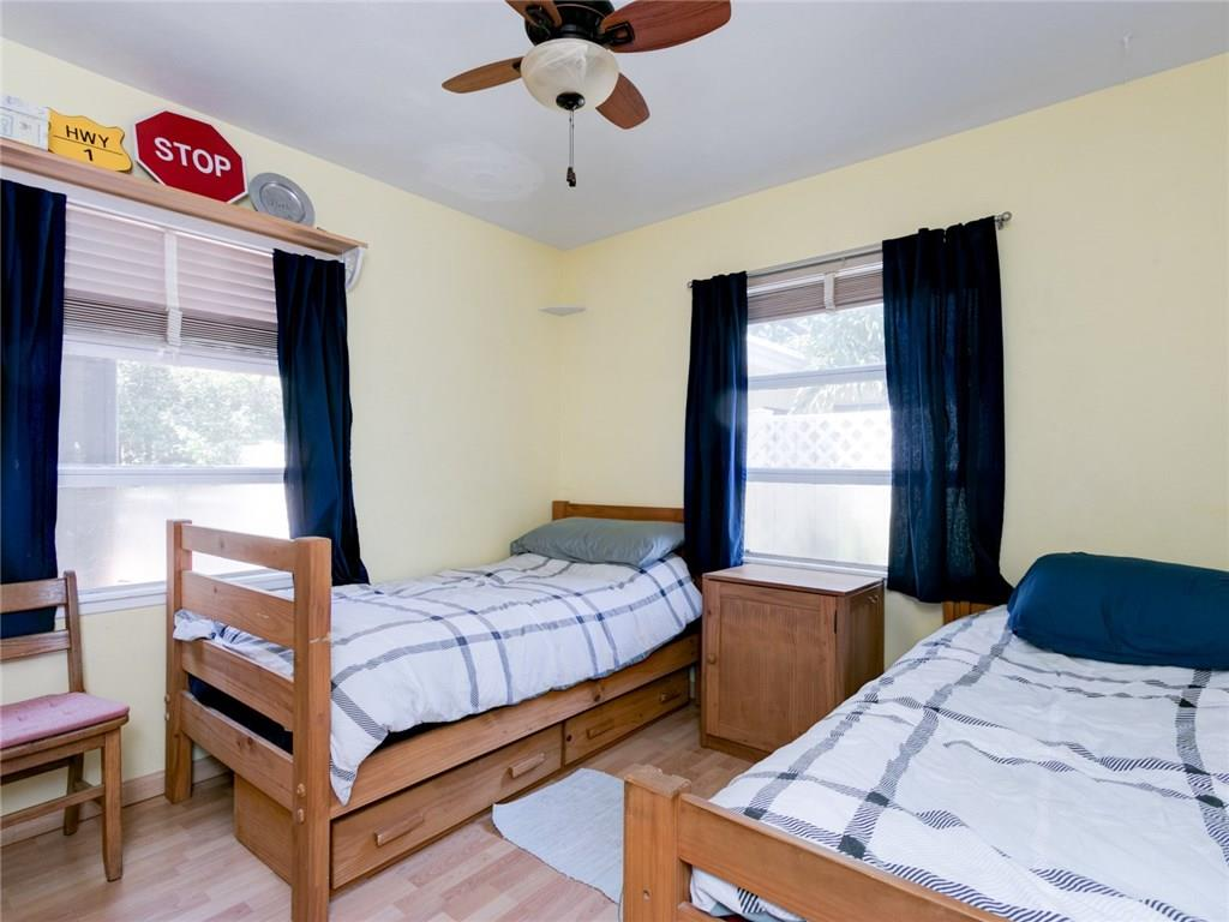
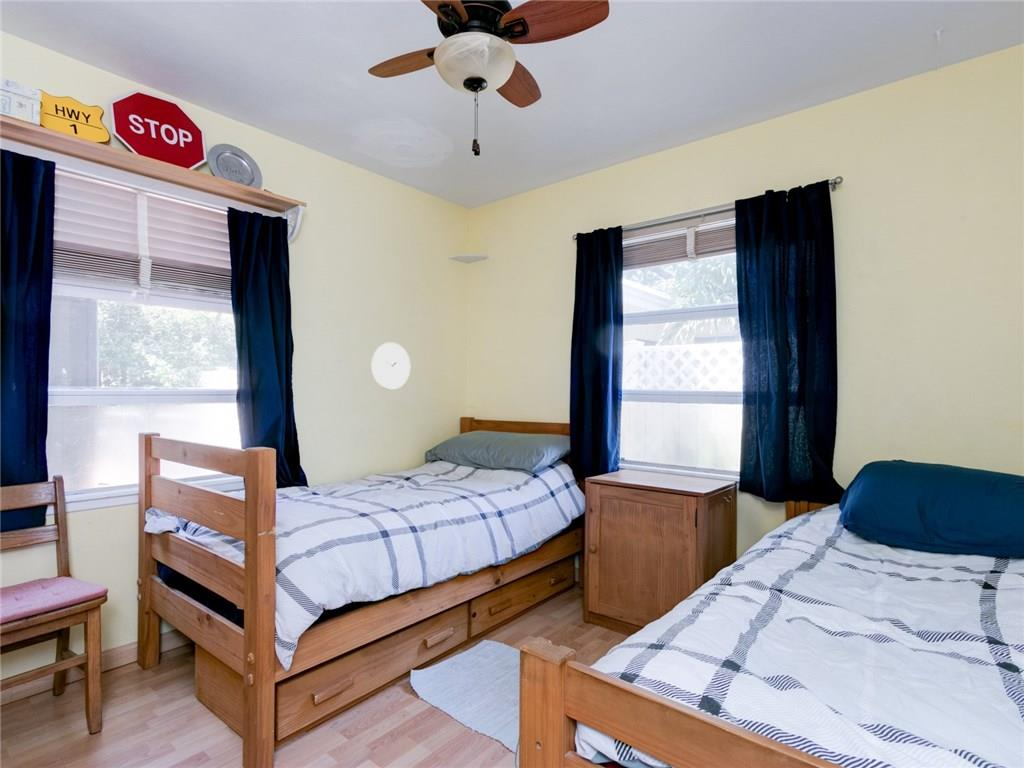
+ wall clock (392, 366)
